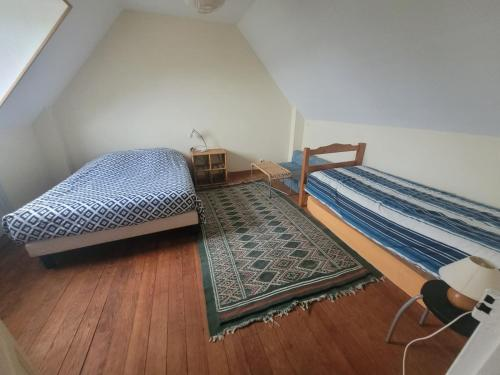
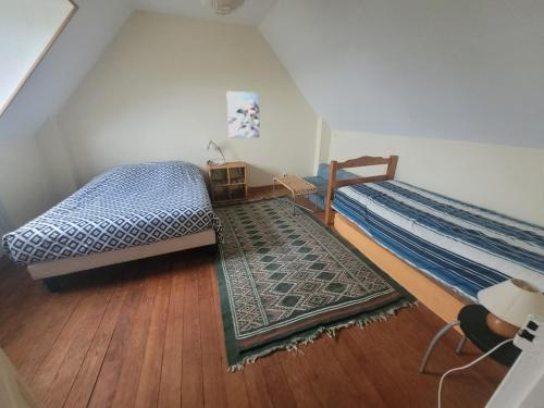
+ wall art (244, 115)
